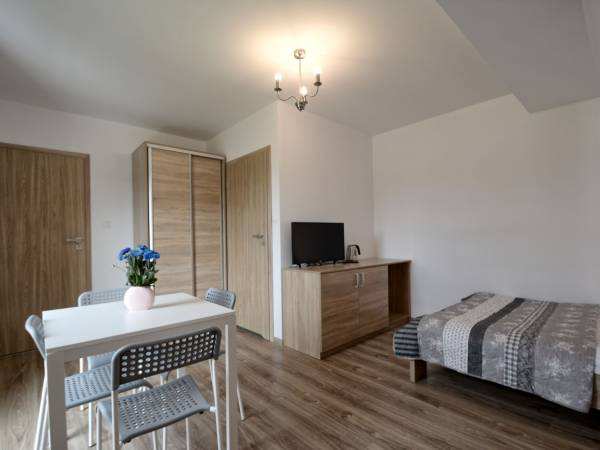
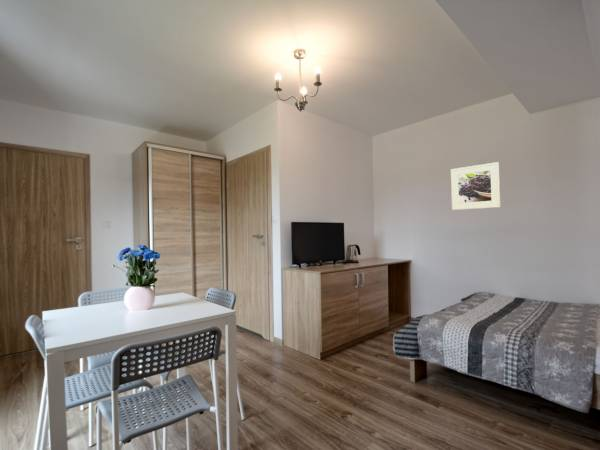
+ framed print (474, 187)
